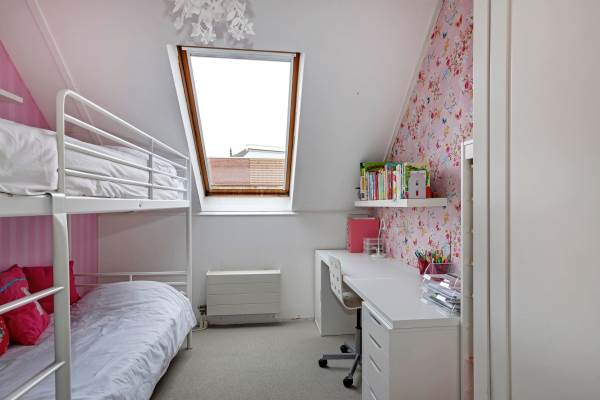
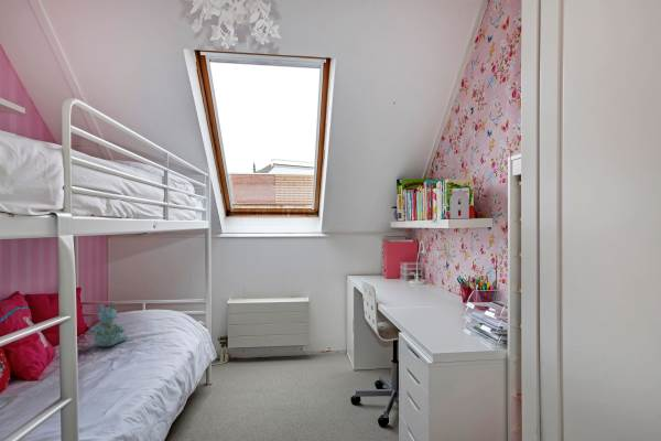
+ stuffed bear (110, 323)
